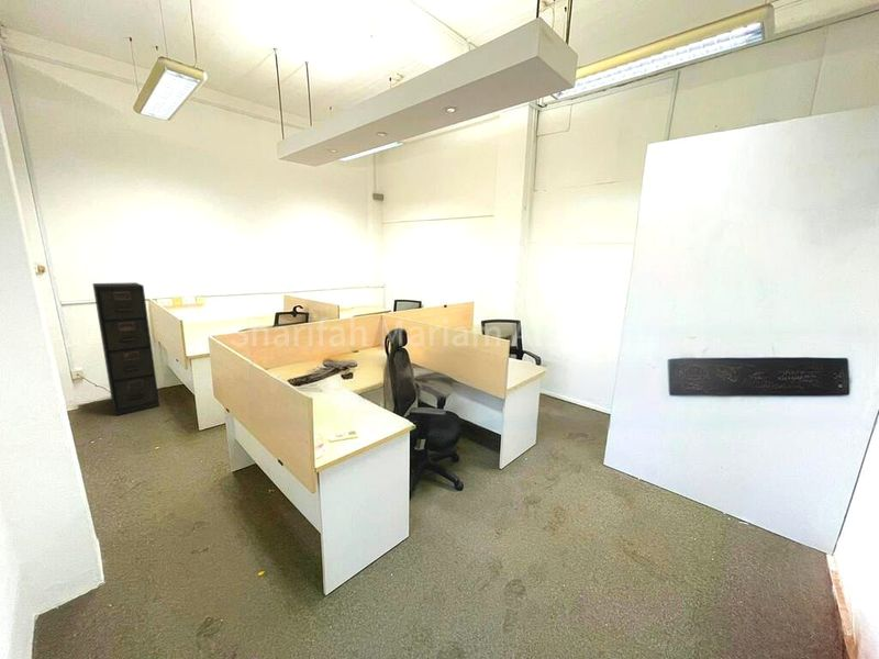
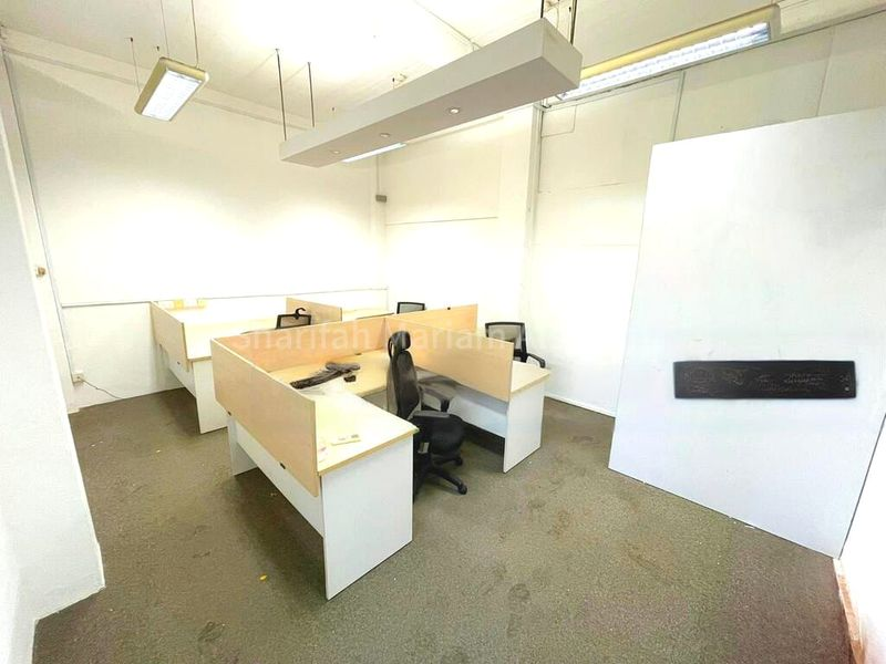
- filing cabinet (126, 346)
